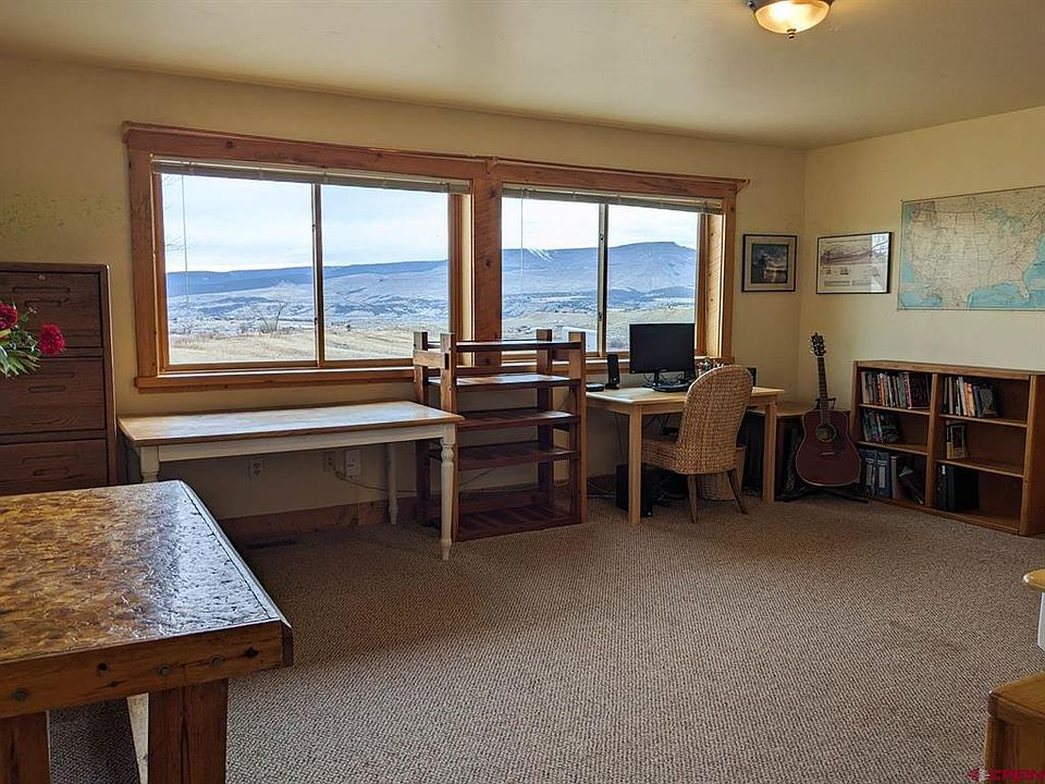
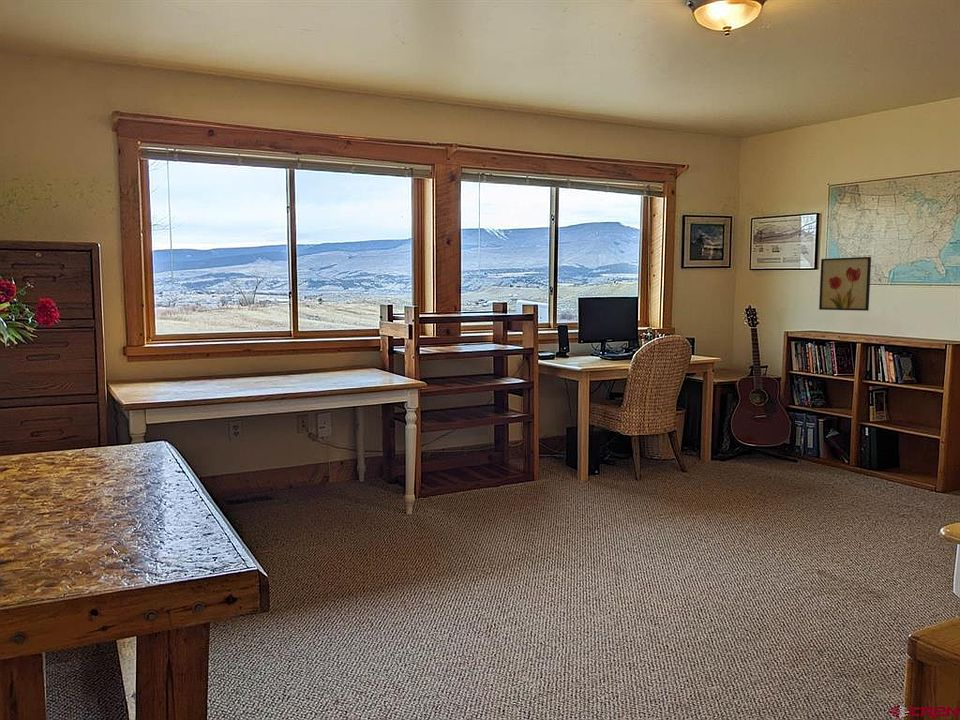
+ wall art (845, 284)
